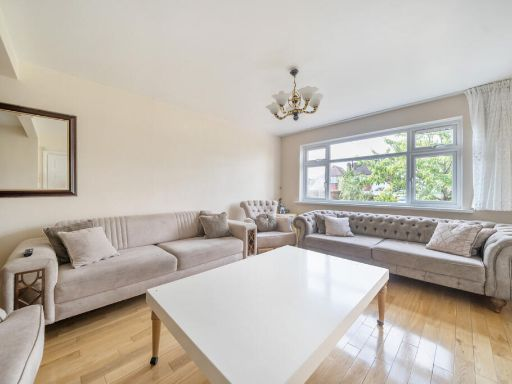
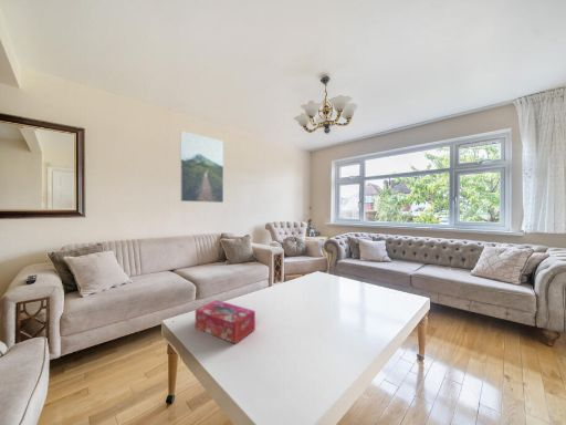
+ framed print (202, 169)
+ tissue box (224, 319)
